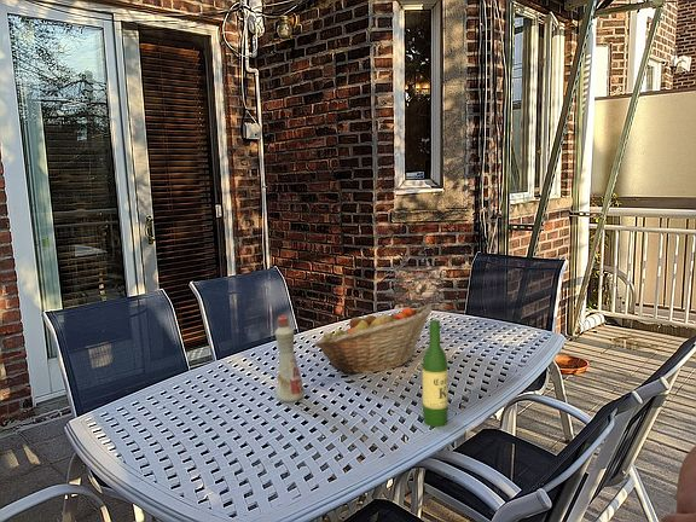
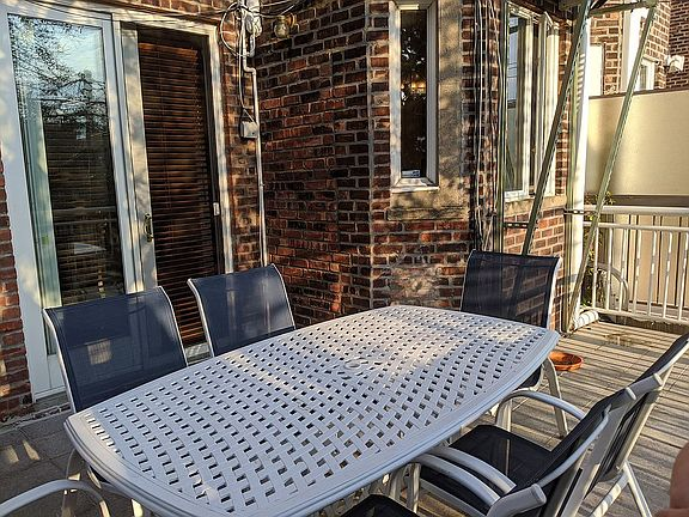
- wine bottle (435, 372)
- fruit basket (375, 335)
- bottle (288, 356)
